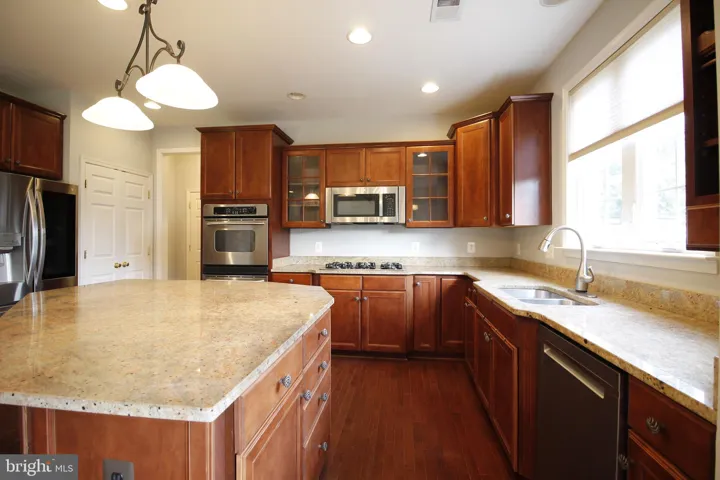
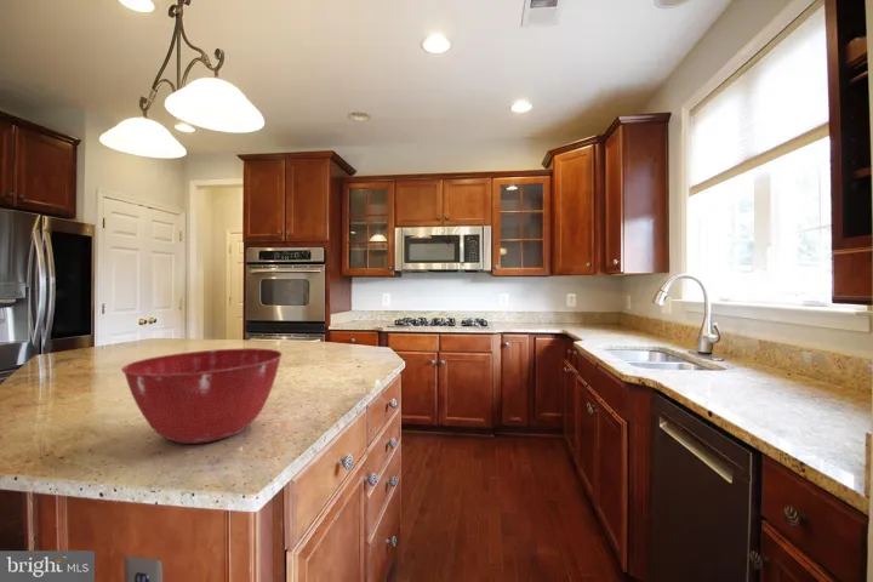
+ mixing bowl (209, 394)
